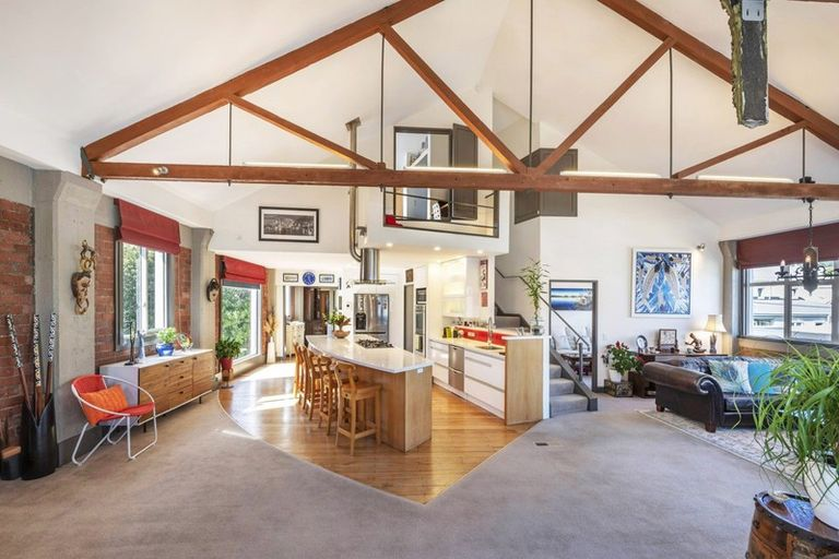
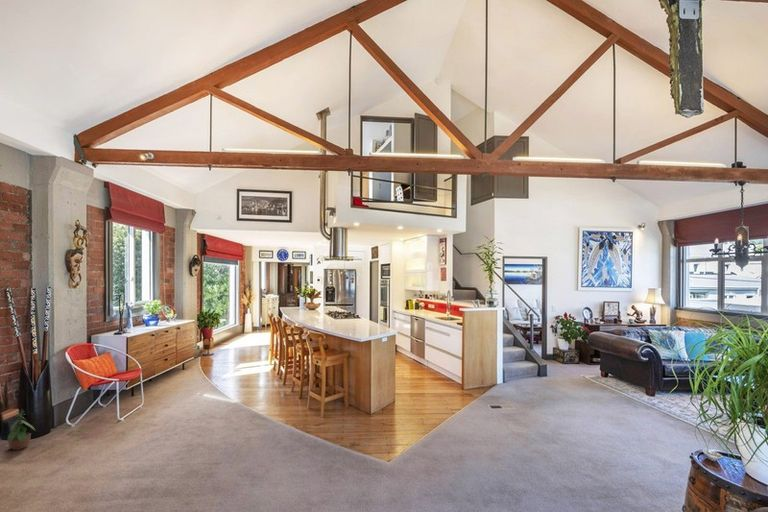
+ potted plant (21, 428)
